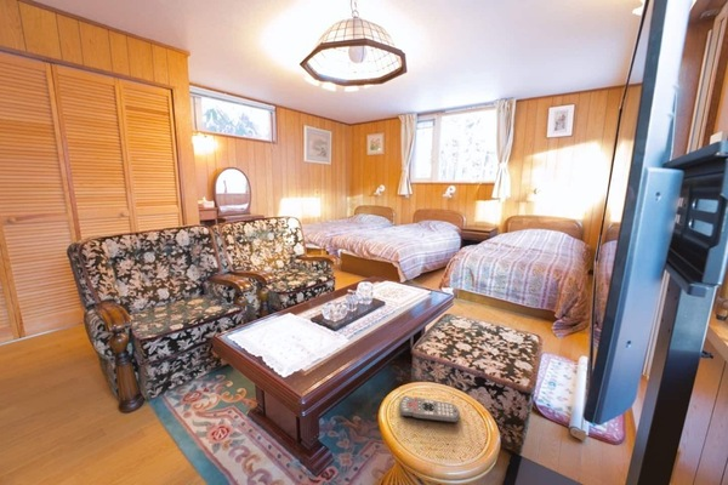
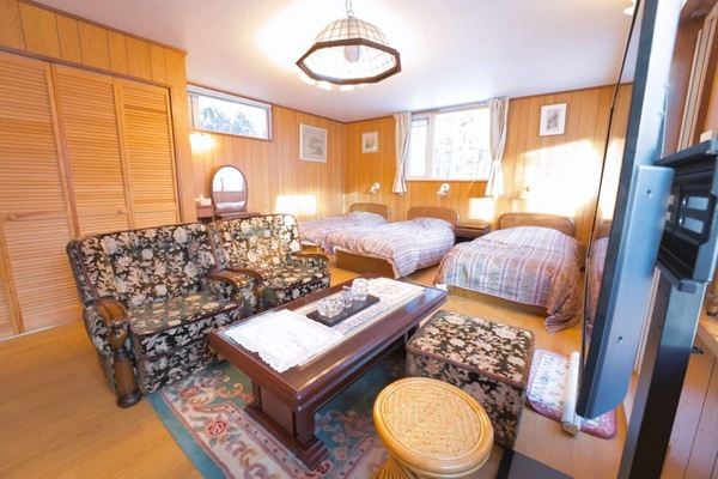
- remote control (428, 409)
